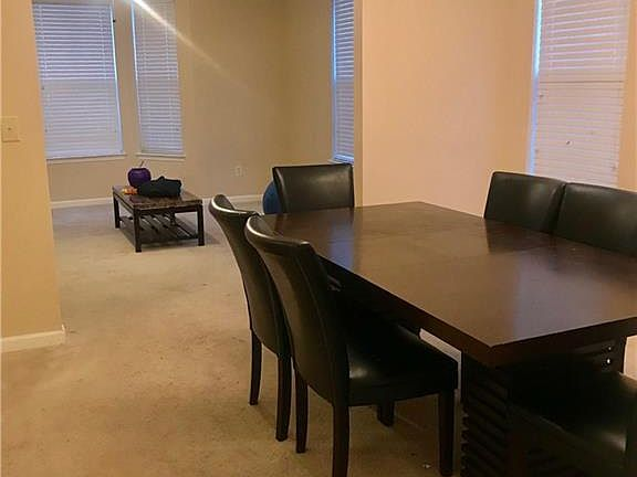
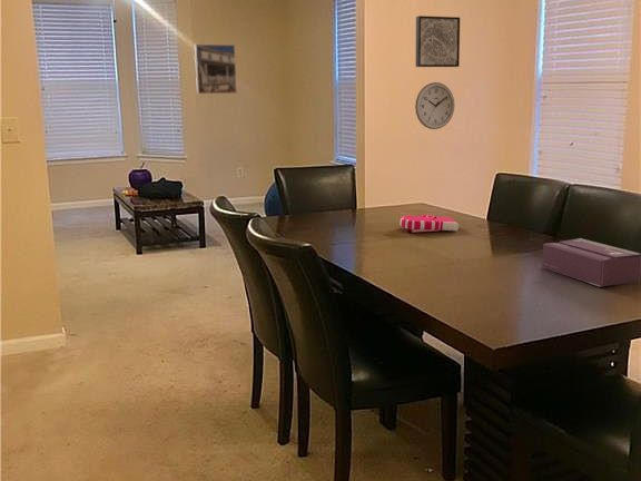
+ tissue box (590, 261)
+ wall clock (435, 106)
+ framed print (216, 69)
+ wall art (437, 41)
+ book (426, 222)
